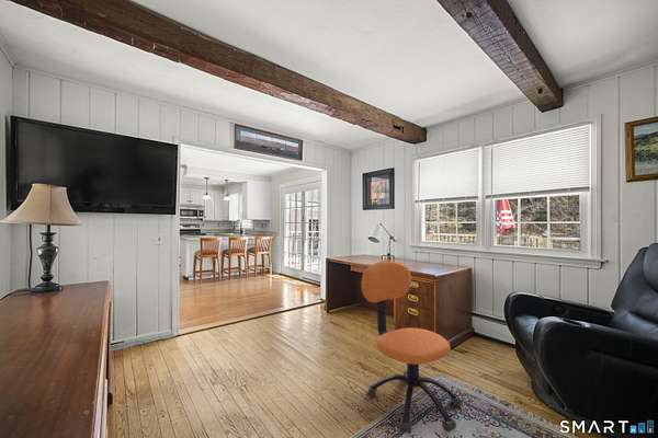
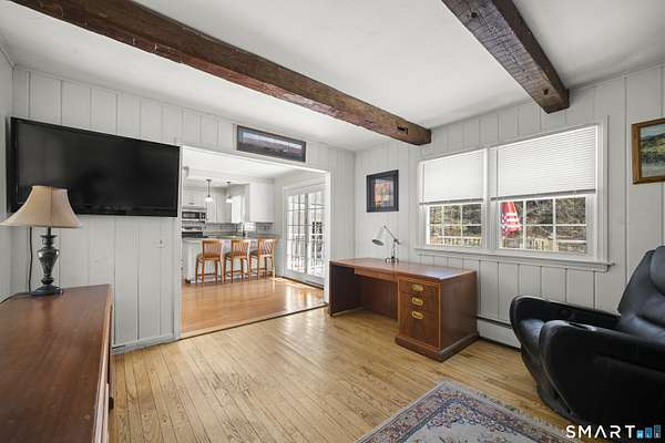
- office chair (411, 333)
